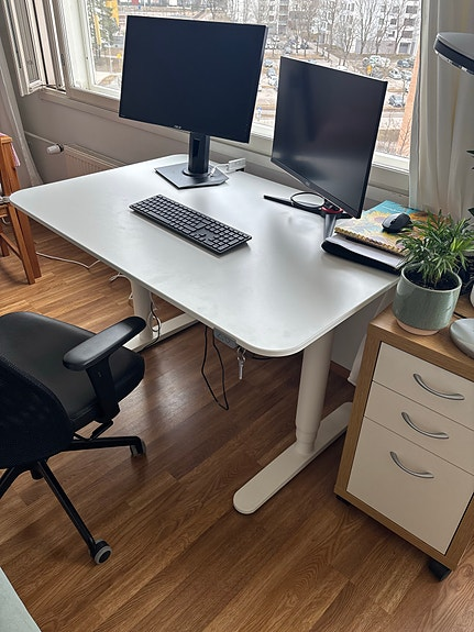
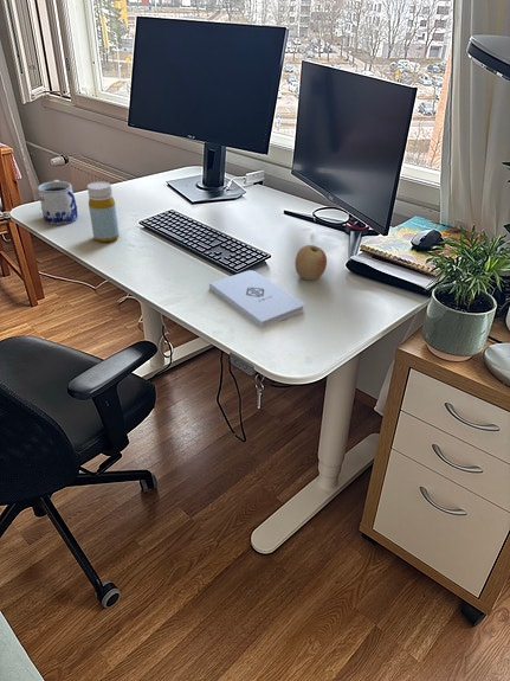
+ mug (57, 200)
+ apple (310, 262)
+ bottle (103, 212)
+ notepad (256, 296)
